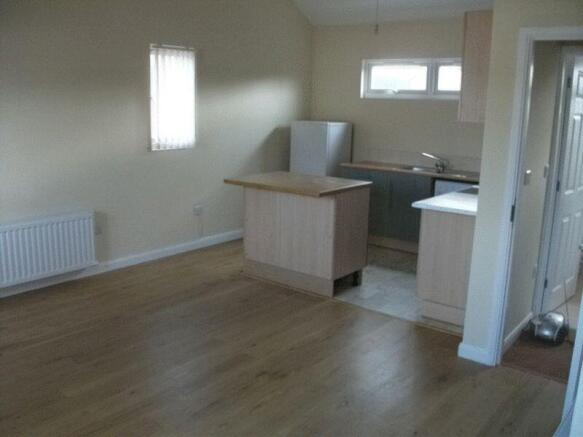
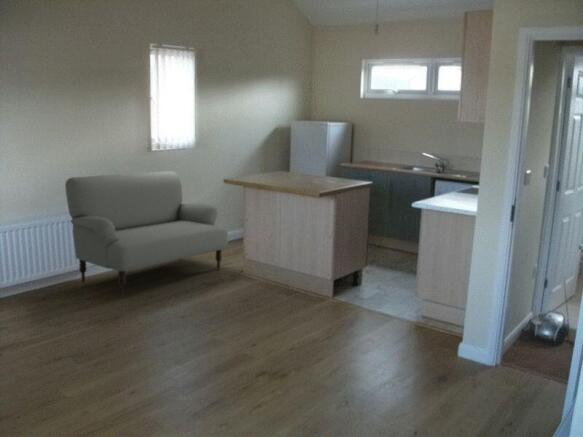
+ sofa (151, 227)
